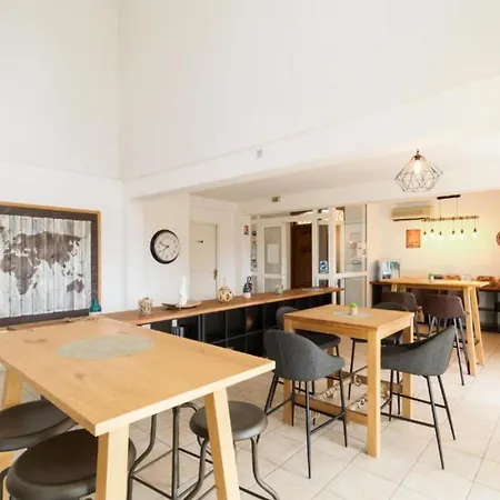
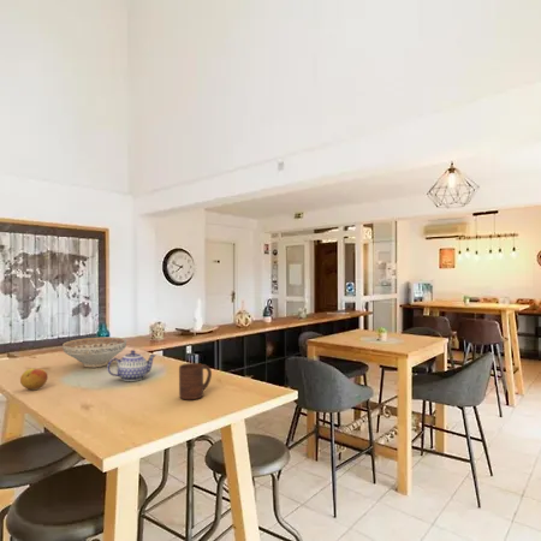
+ fruit (34, 379)
+ cup (194, 380)
+ teapot (132, 364)
+ decorative bowl (95, 353)
